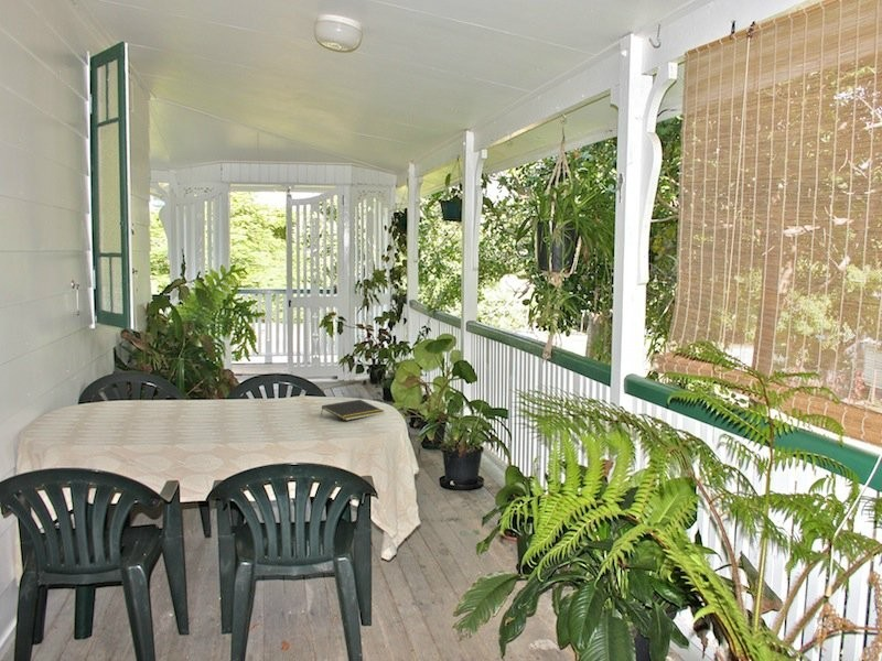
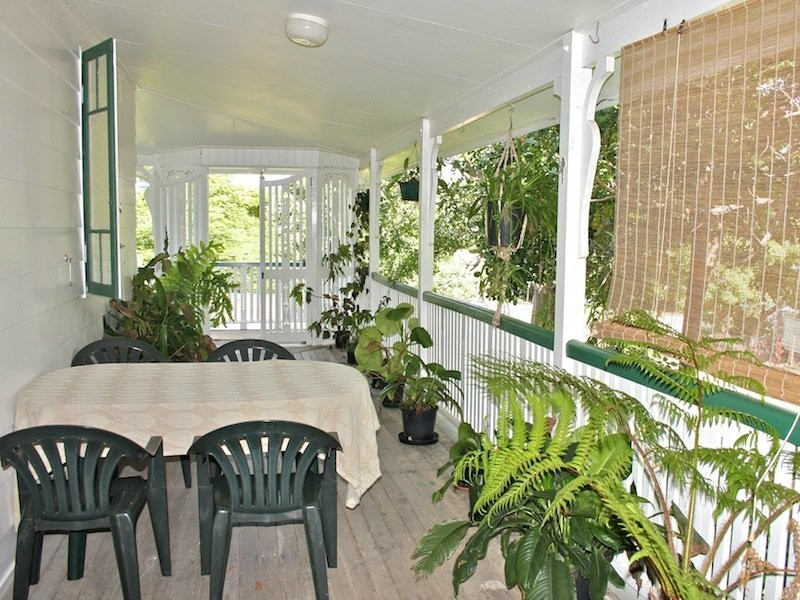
- notepad (353, 409)
